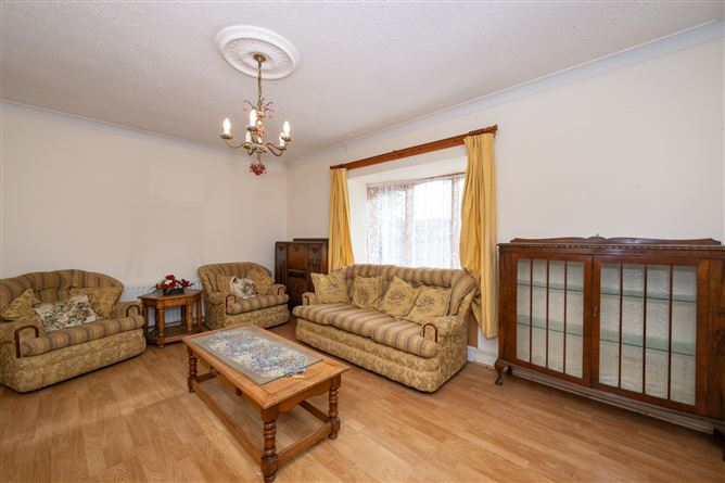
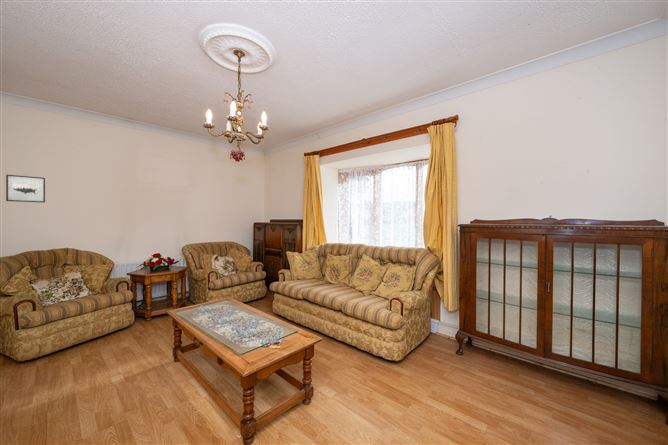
+ wall art (26, 189)
